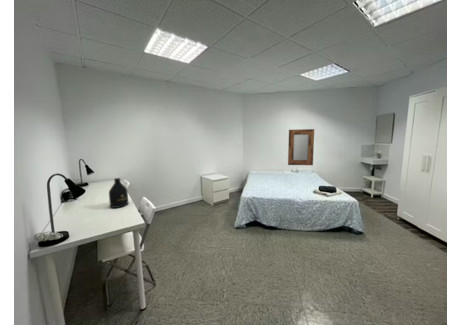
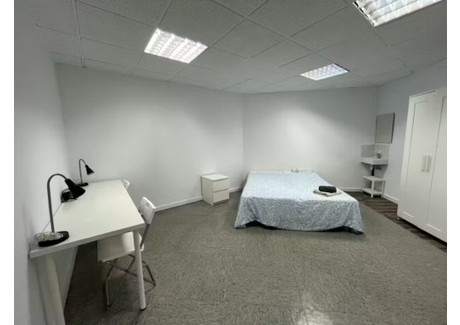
- home mirror (300, 147)
- bottle (118, 192)
